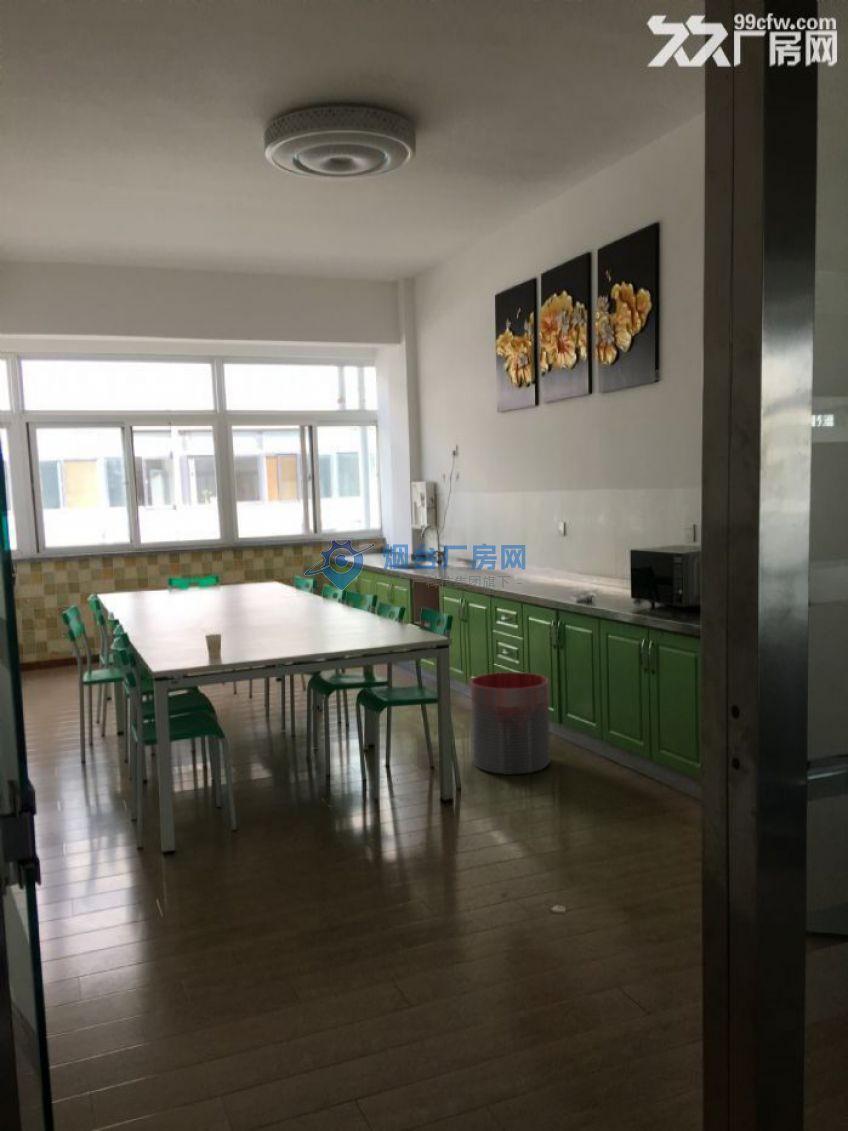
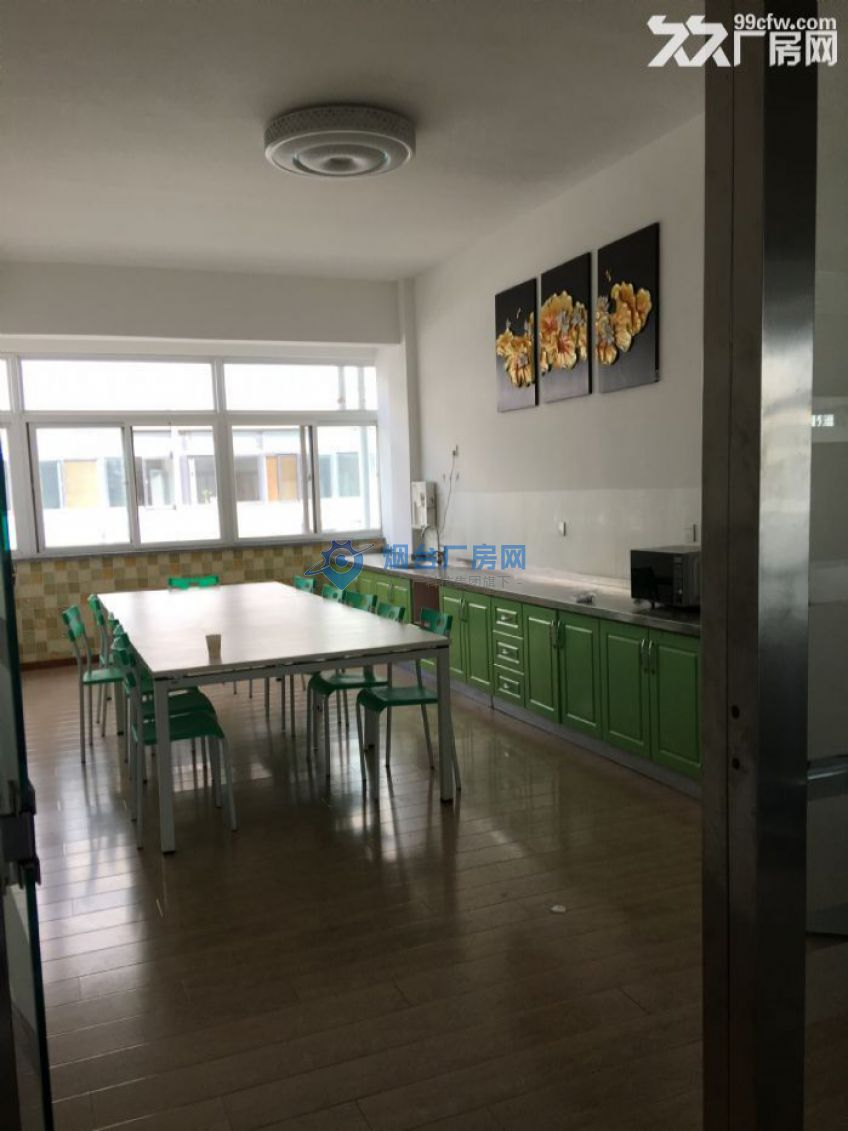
- trash can (510, 721)
